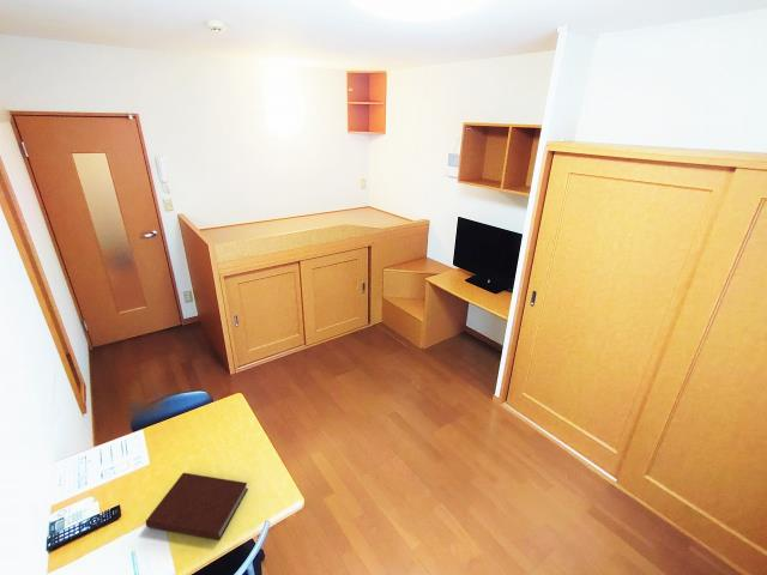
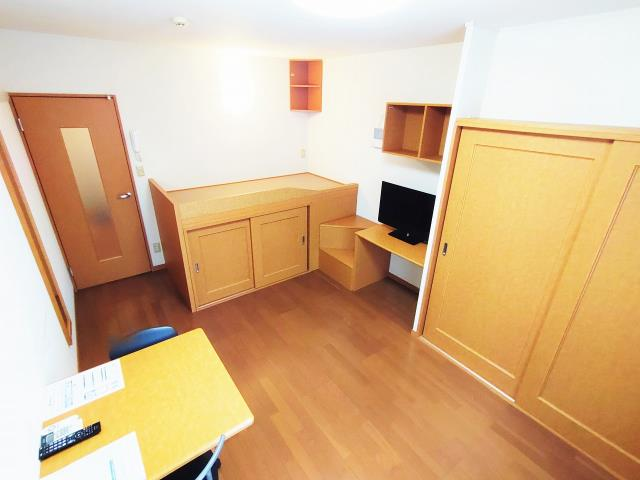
- notebook (199, 503)
